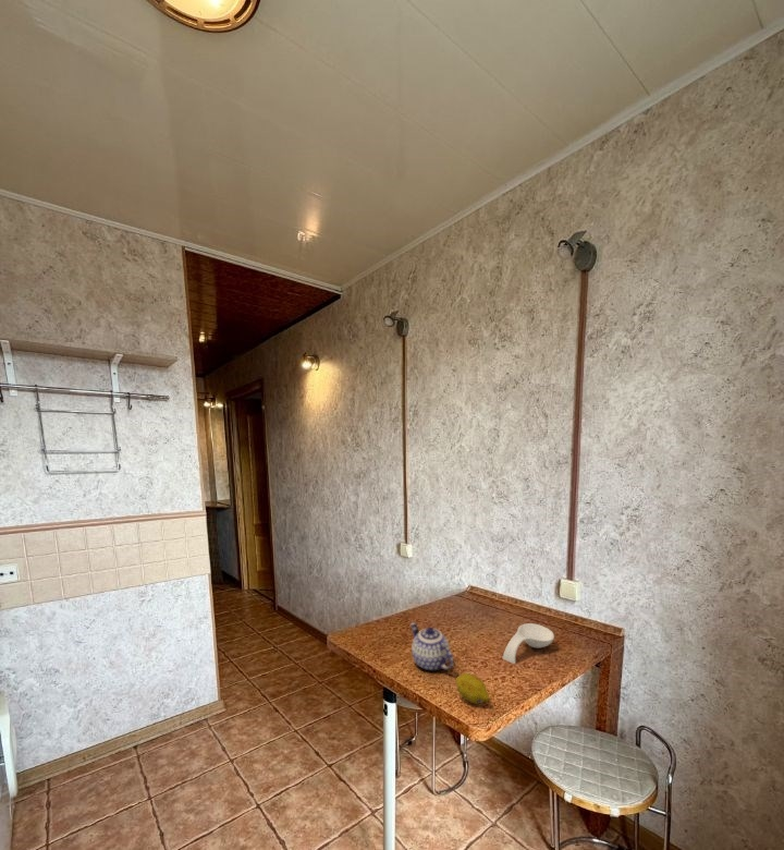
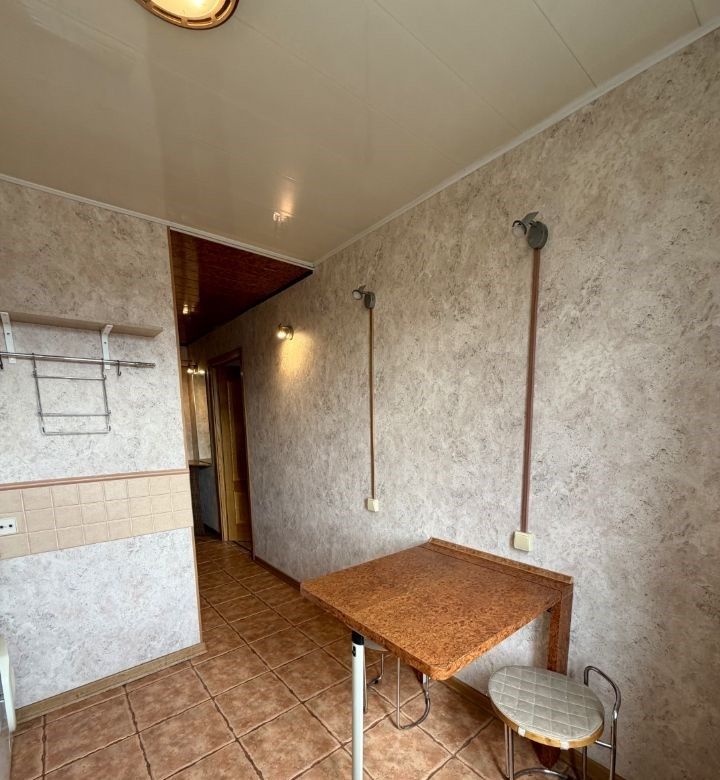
- teapot (430, 645)
- fruit (473, 689)
- spoon rest (527, 640)
